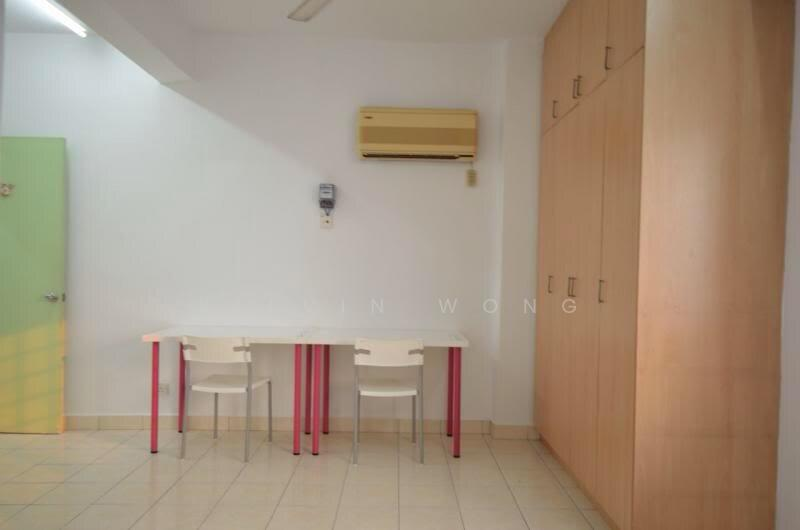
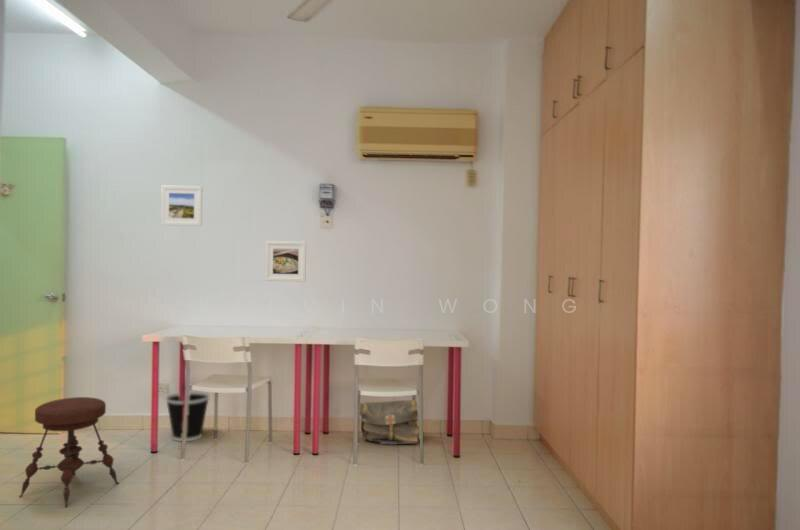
+ wastebasket (187, 416)
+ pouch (388, 420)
+ stool (70, 446)
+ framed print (285, 261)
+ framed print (181, 205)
